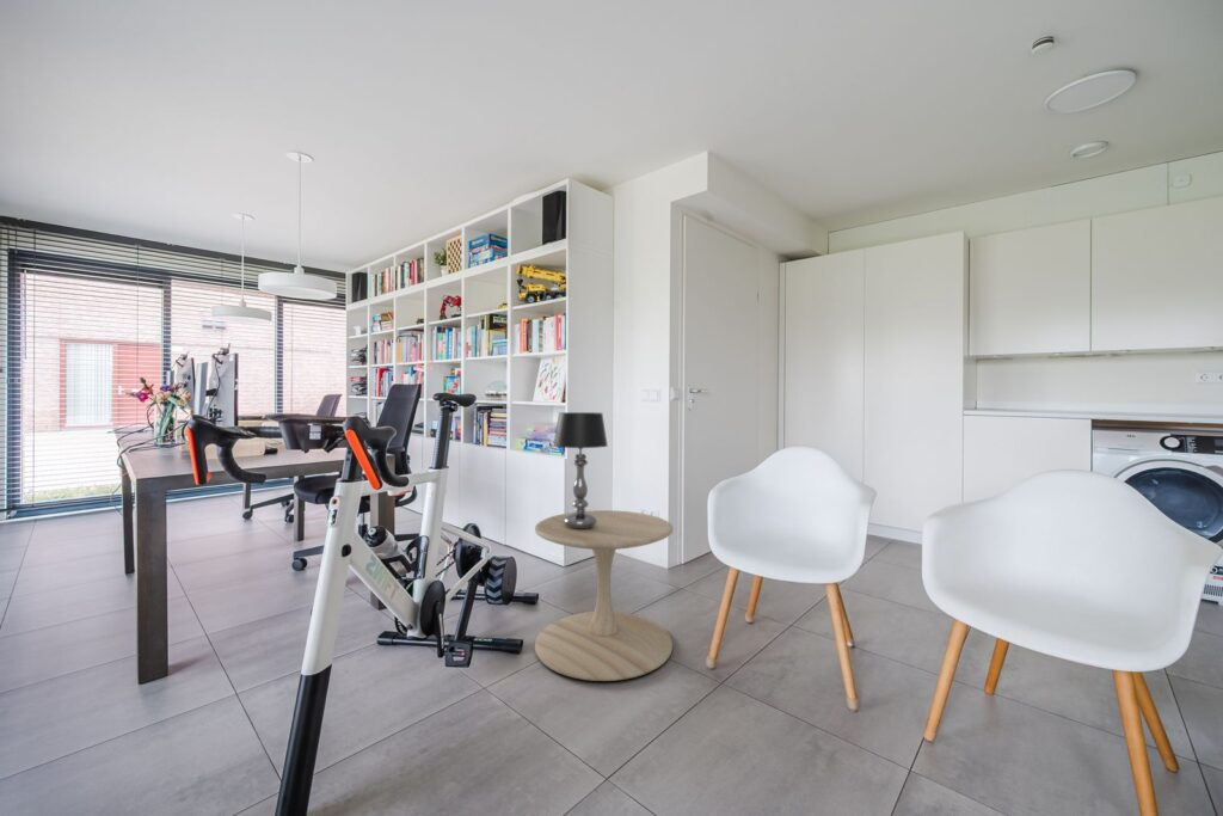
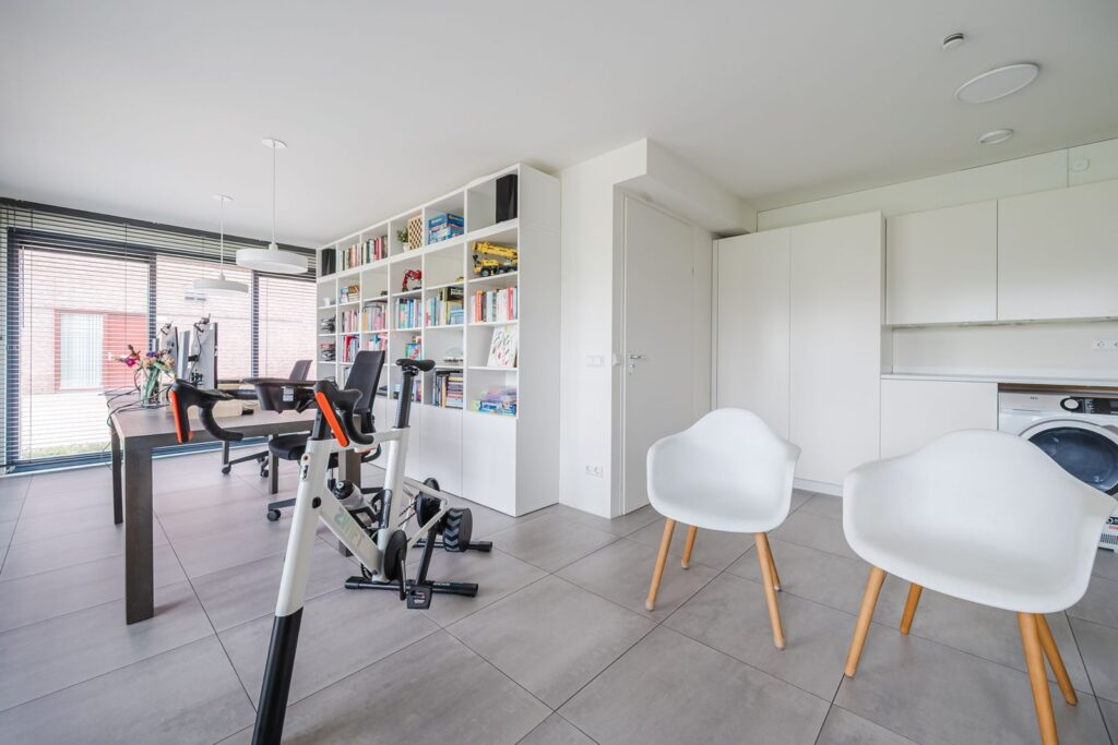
- table lamp (580, 466)
- side table (603, 583)
